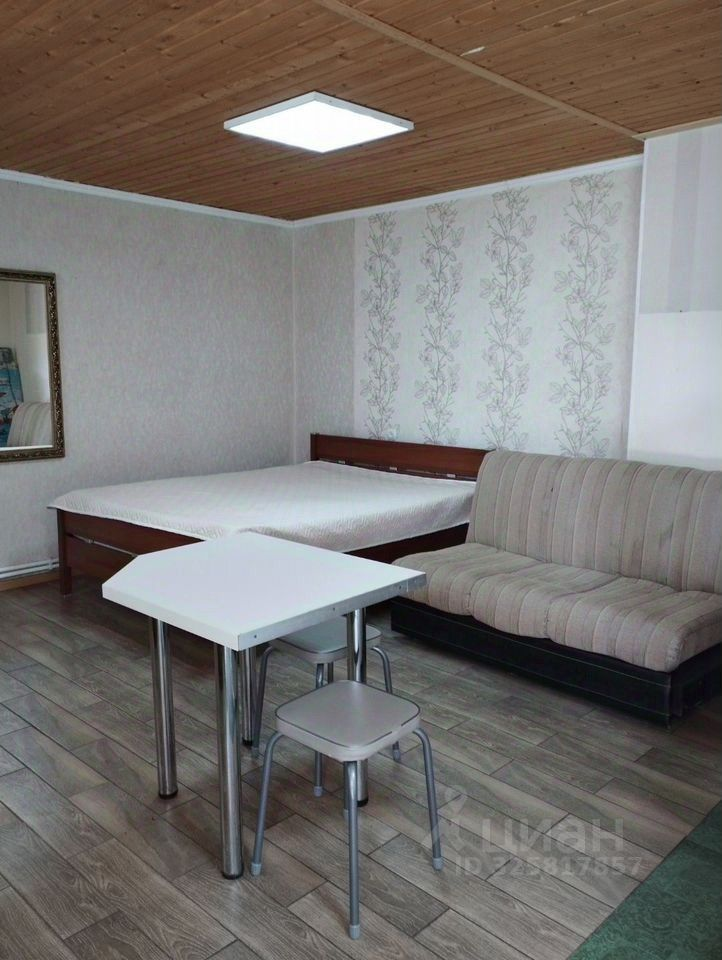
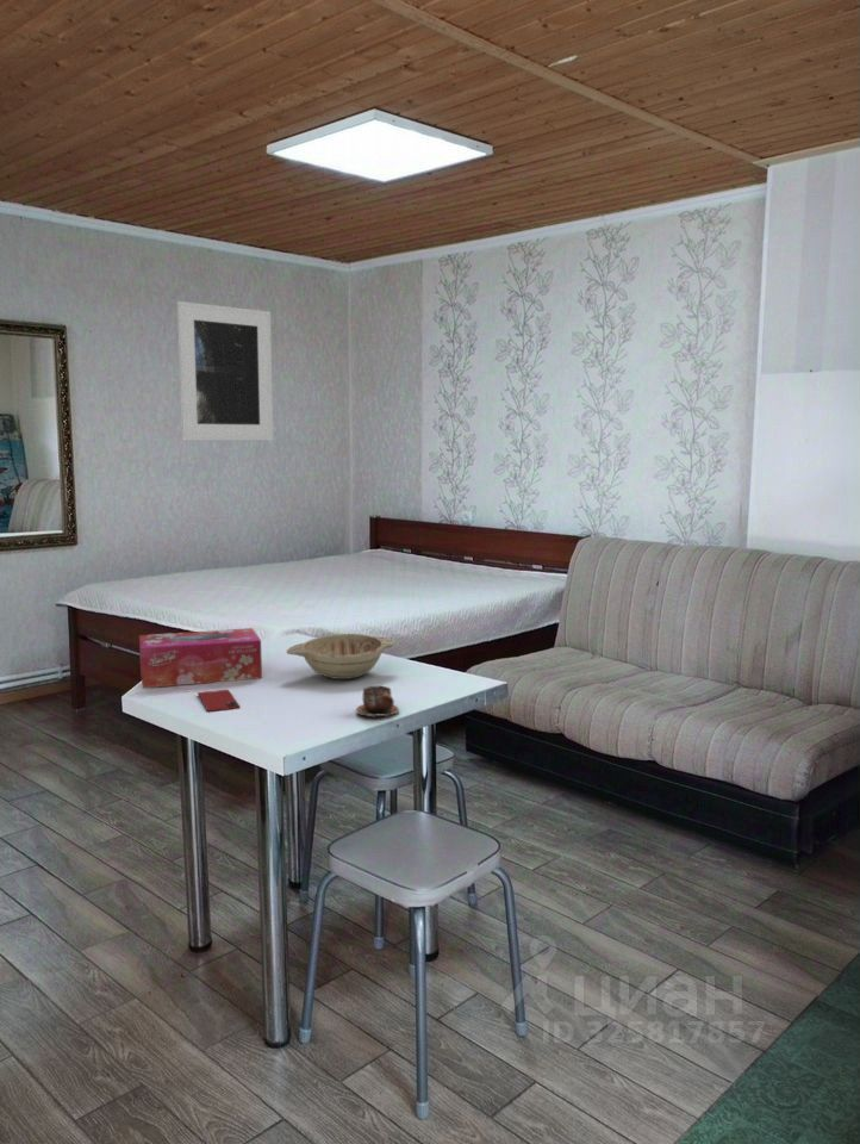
+ tissue box (199, 657)
+ decorative bowl (342, 658)
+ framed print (226, 374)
+ cup (378, 701)
+ smartphone (218, 700)
